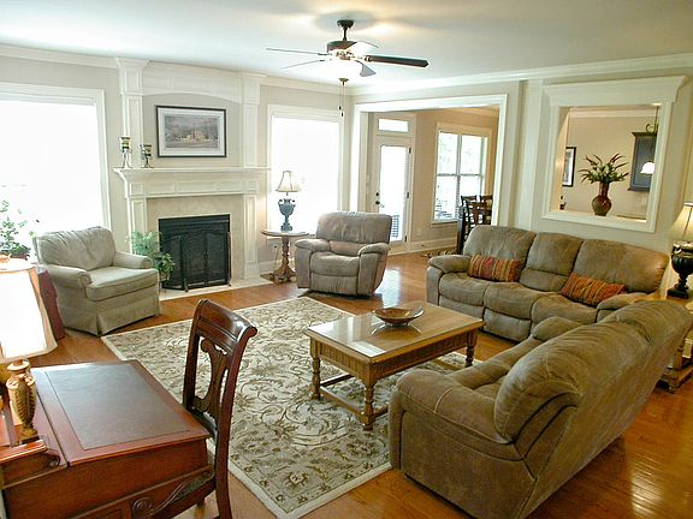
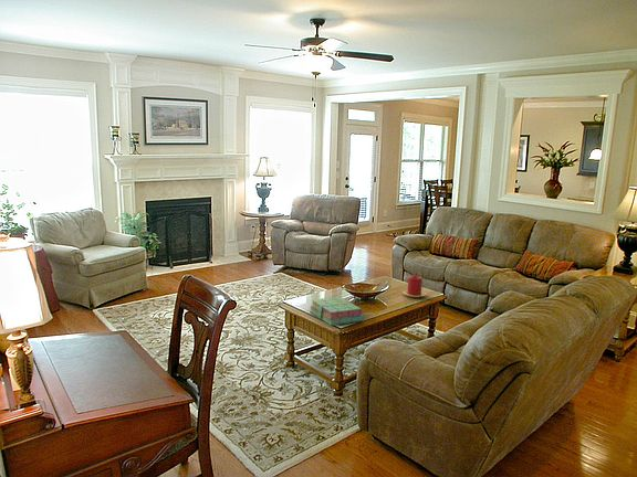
+ stack of books (335, 309)
+ candle (415, 286)
